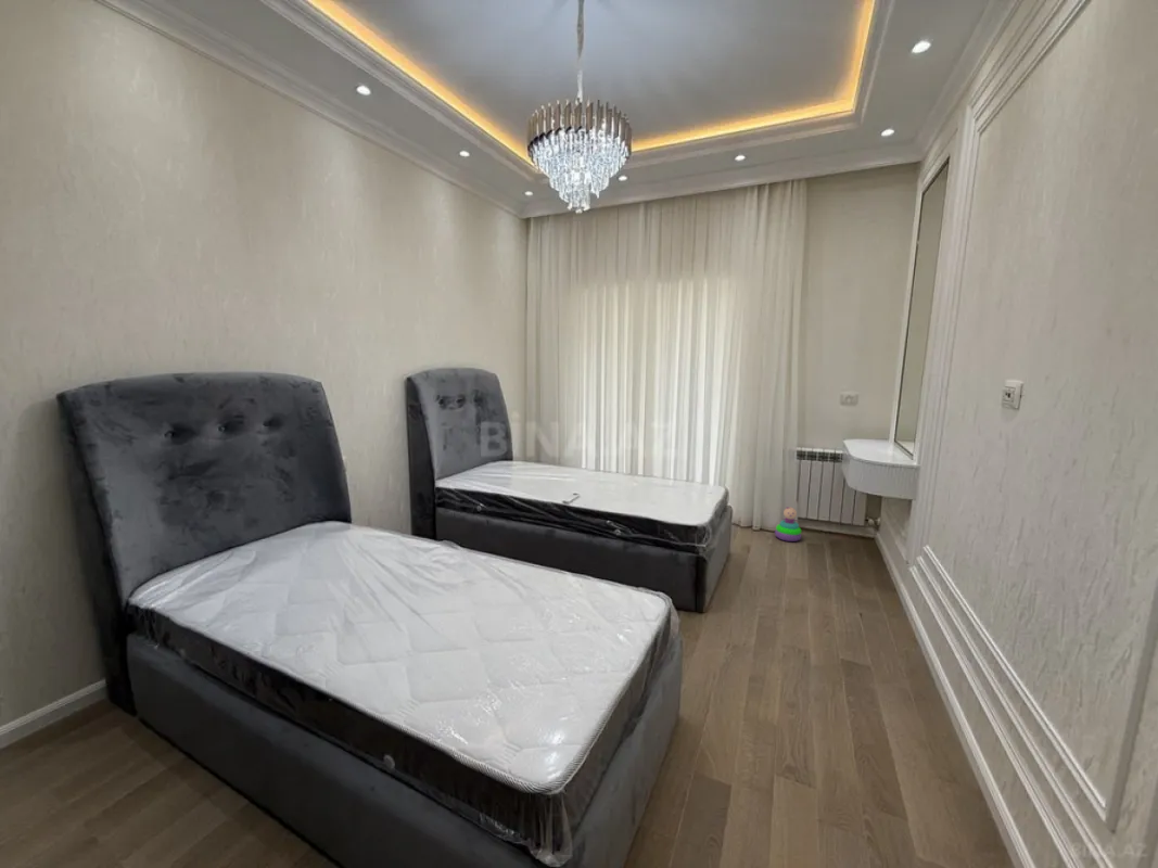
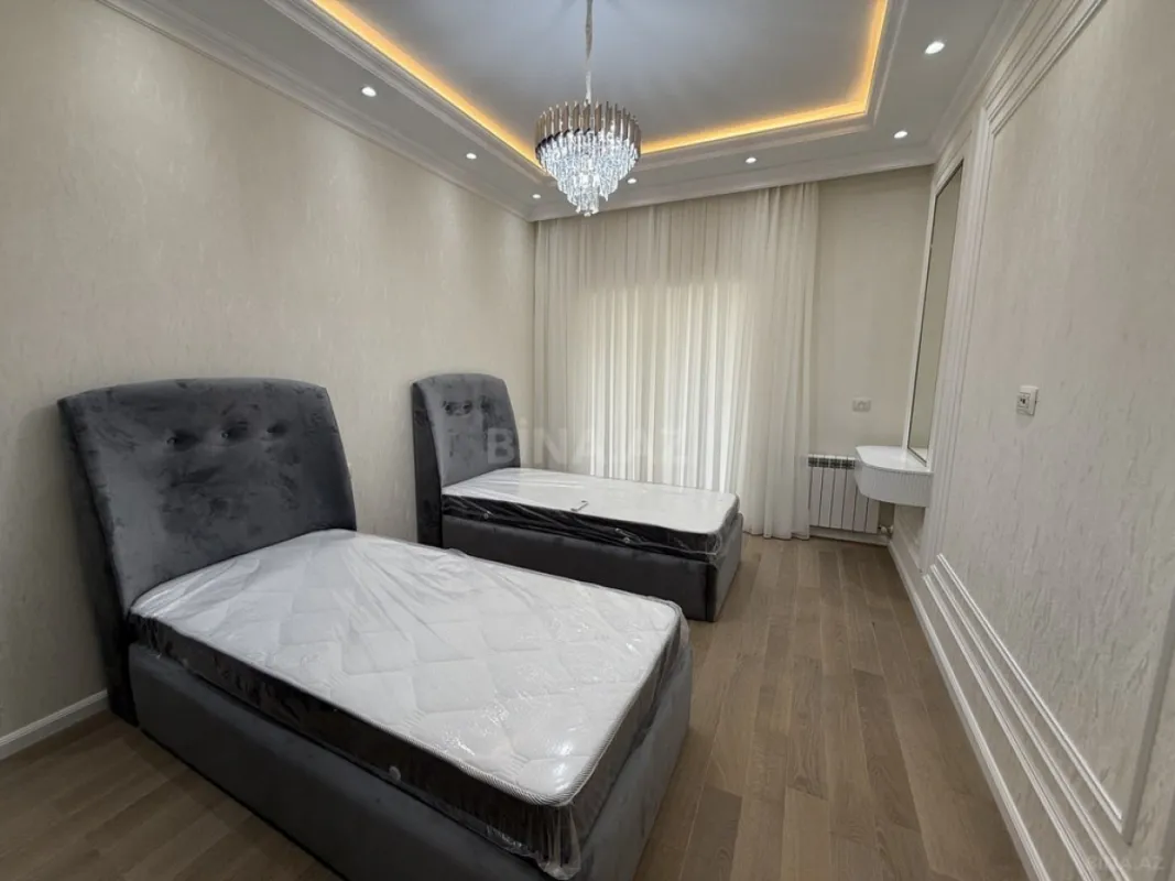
- stacking toy (788, 522)
